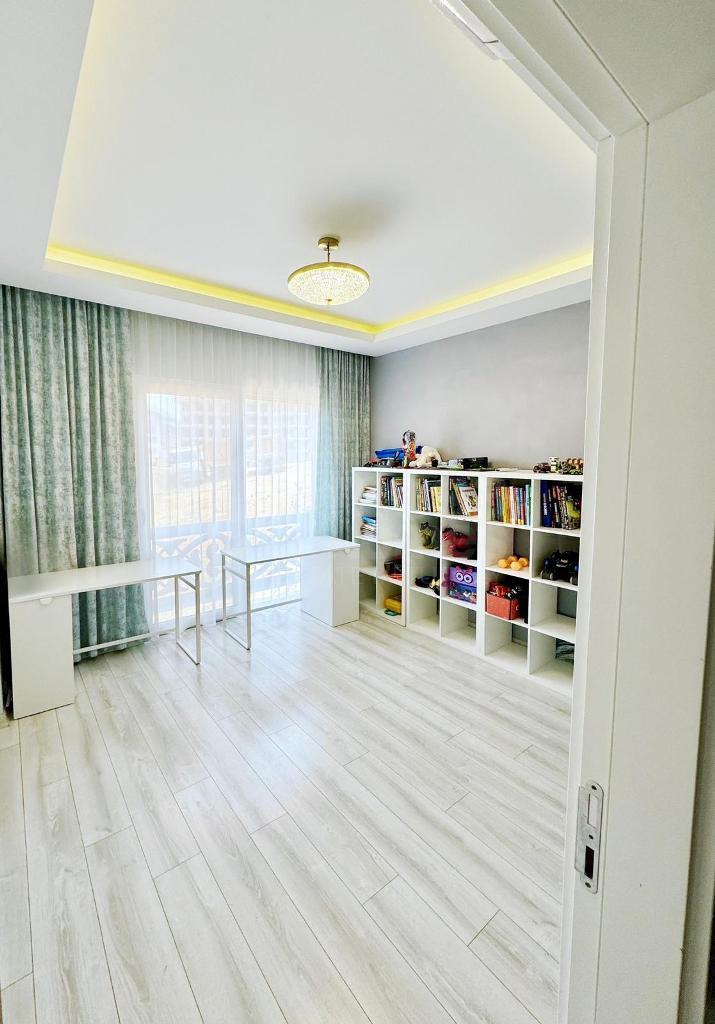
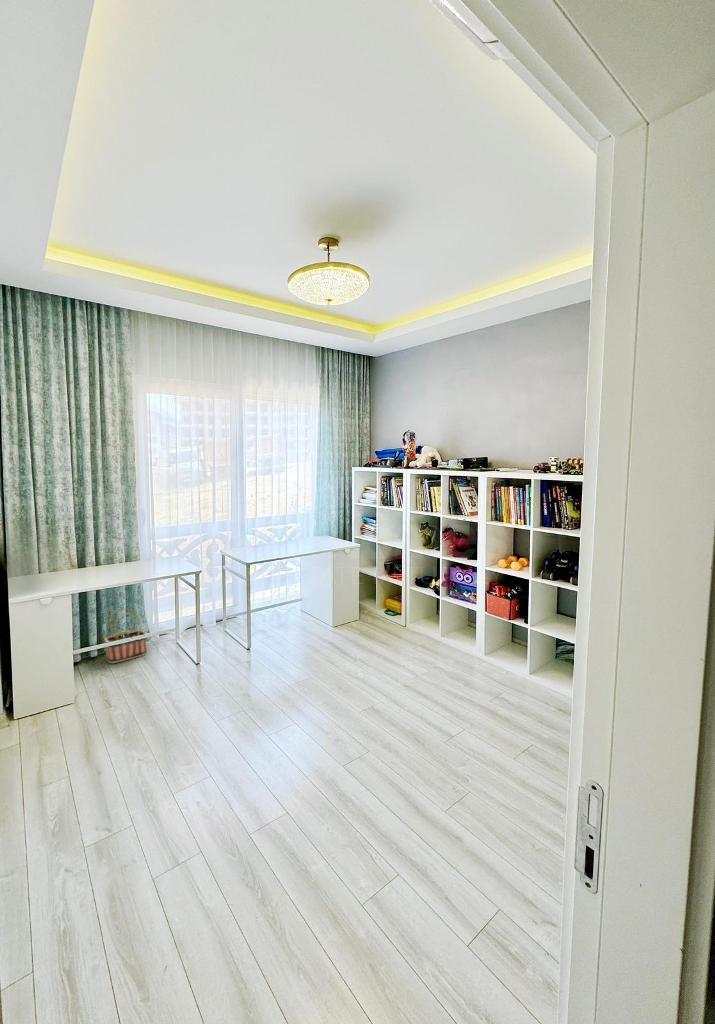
+ basket (125, 633)
